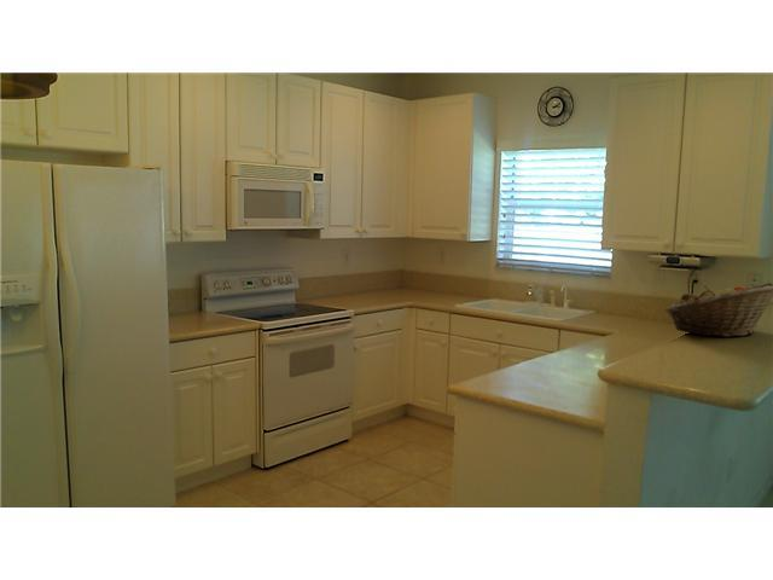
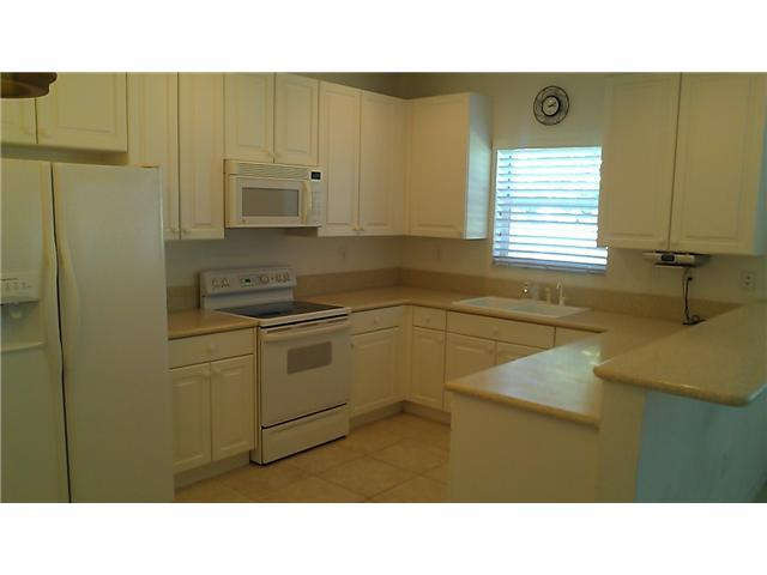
- fruit basket (721, 306)
